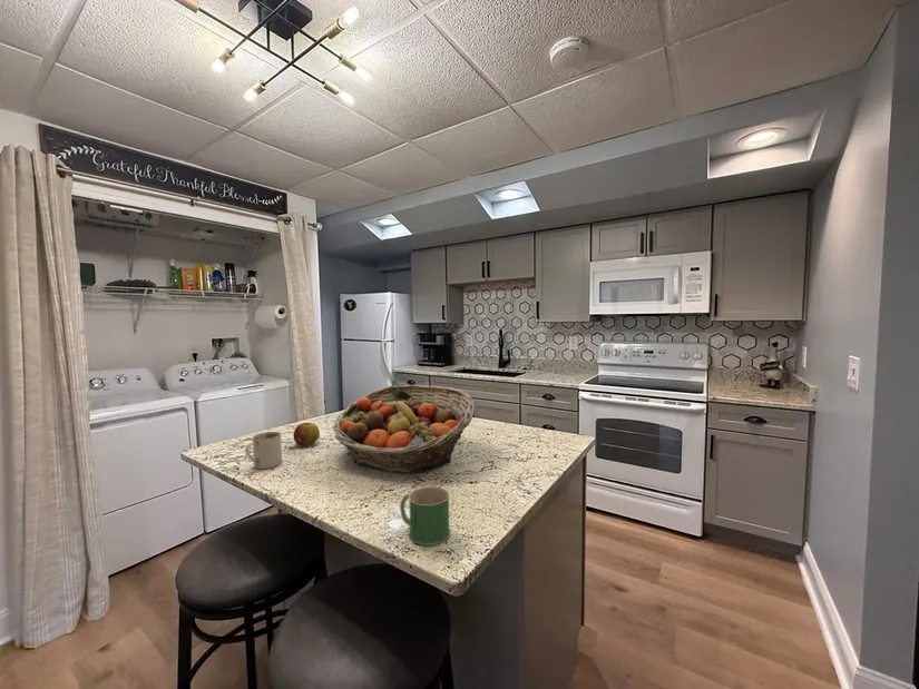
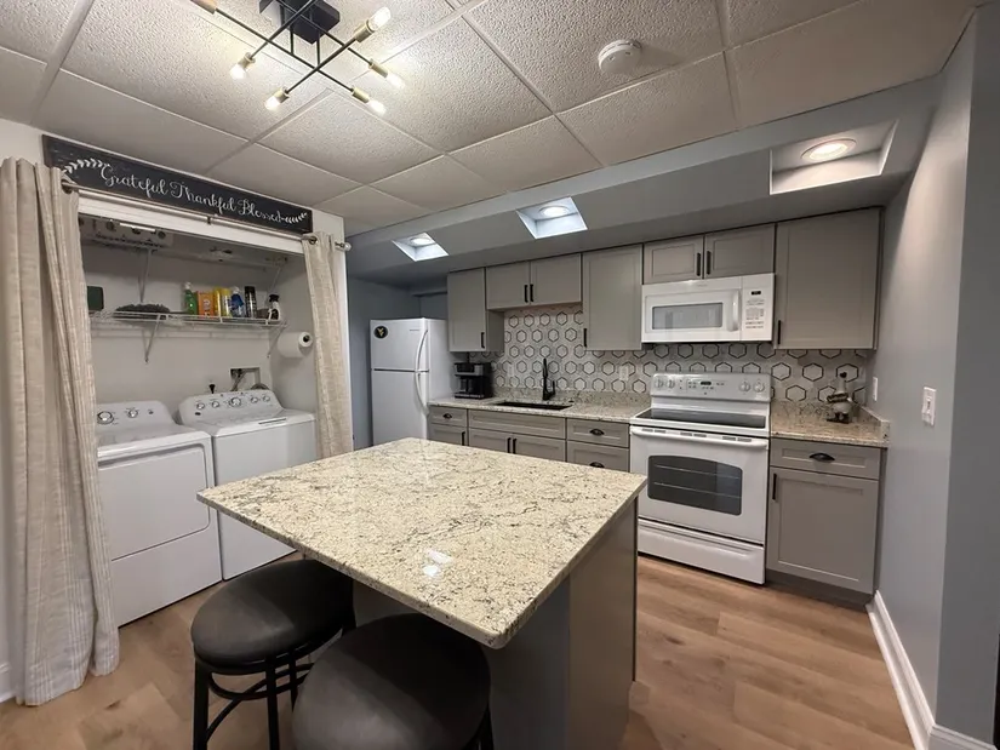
- mug (262, 451)
- fruit (306, 433)
- fruit basket (403, 424)
- mug (423, 512)
